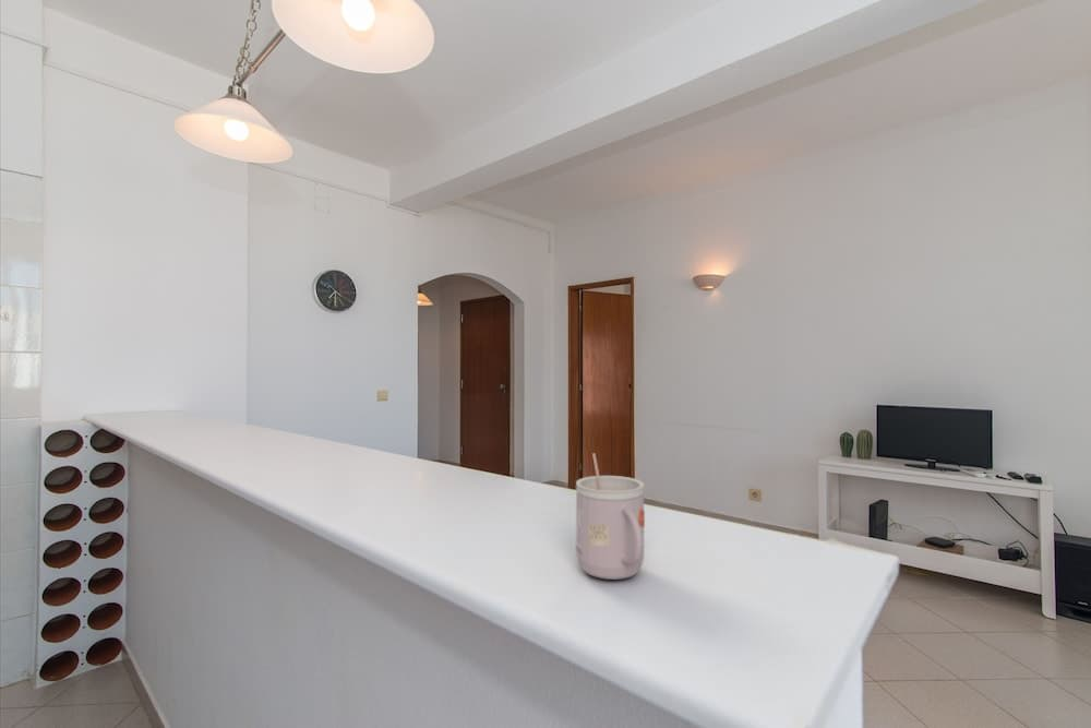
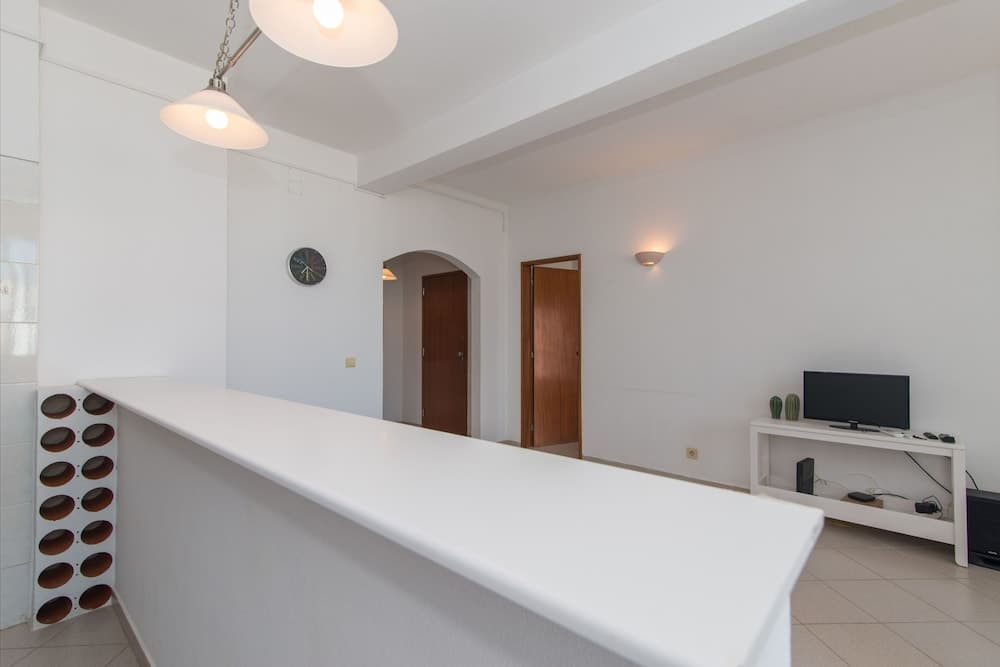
- mug (614, 518)
